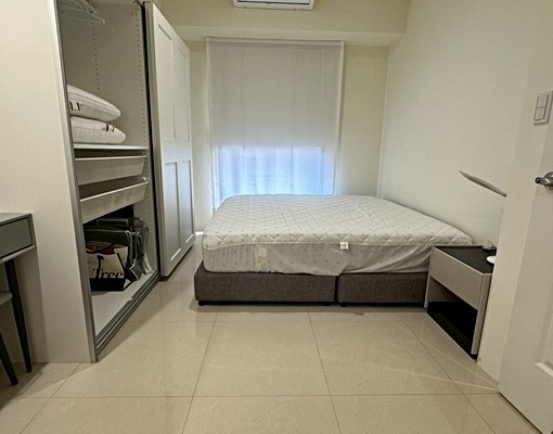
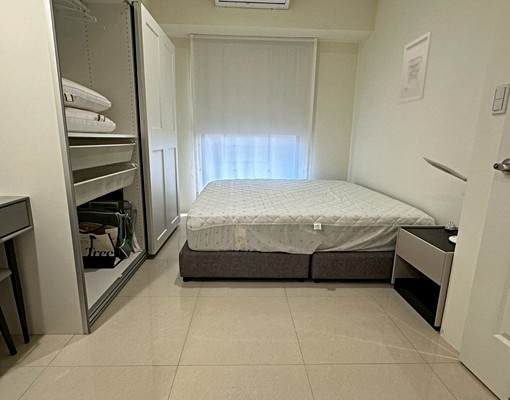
+ wall art (413, 71)
